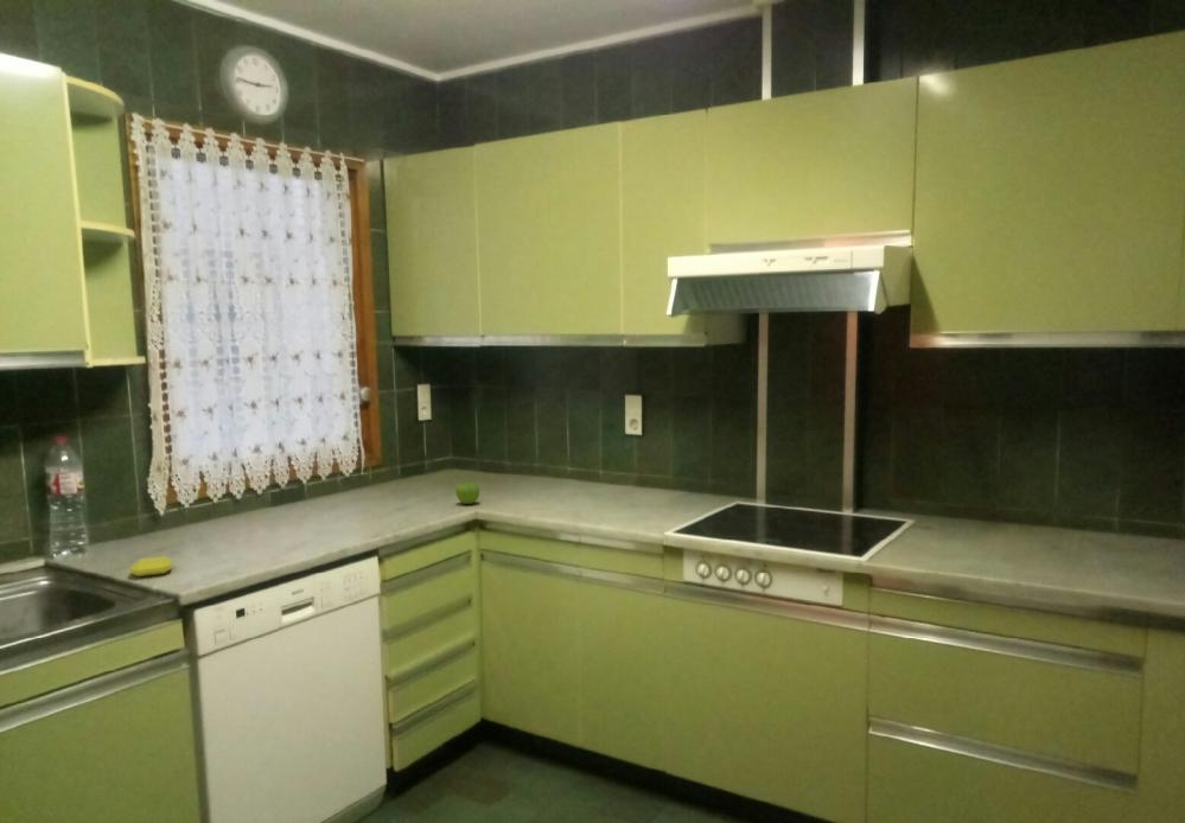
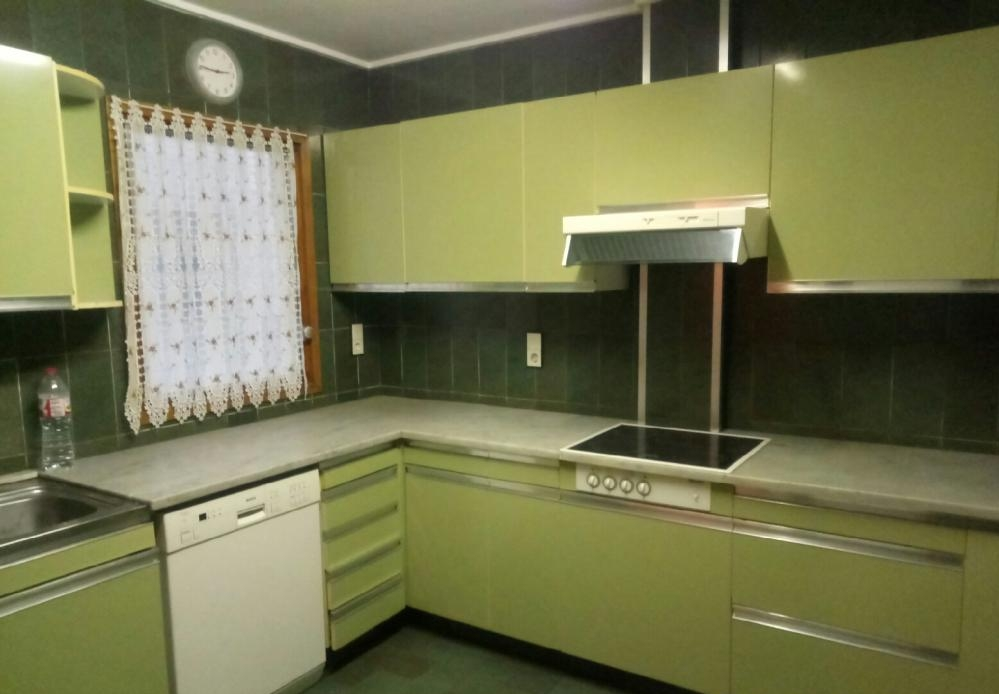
- fruit (467, 491)
- soap bar (152, 566)
